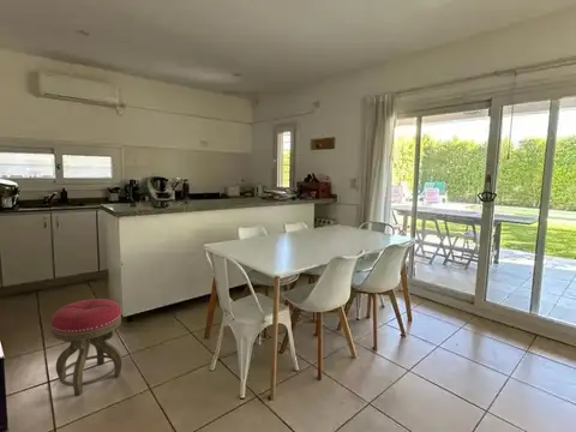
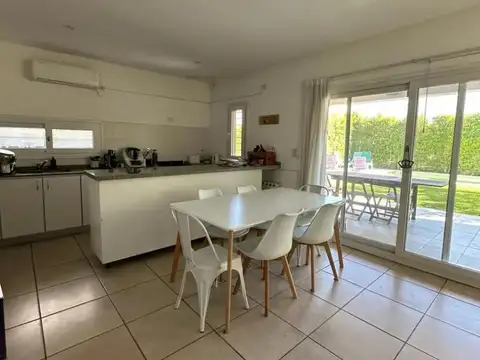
- stool (89, 342)
